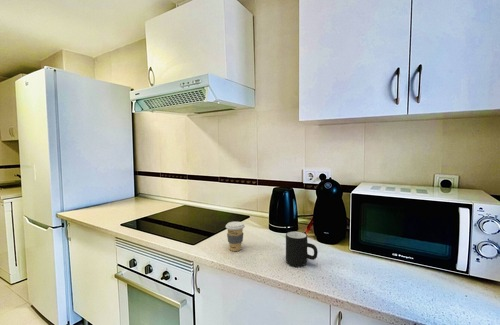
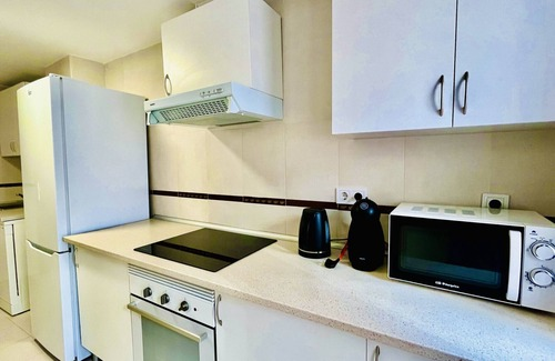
- coffee cup (235, 236)
- mug (301, 249)
